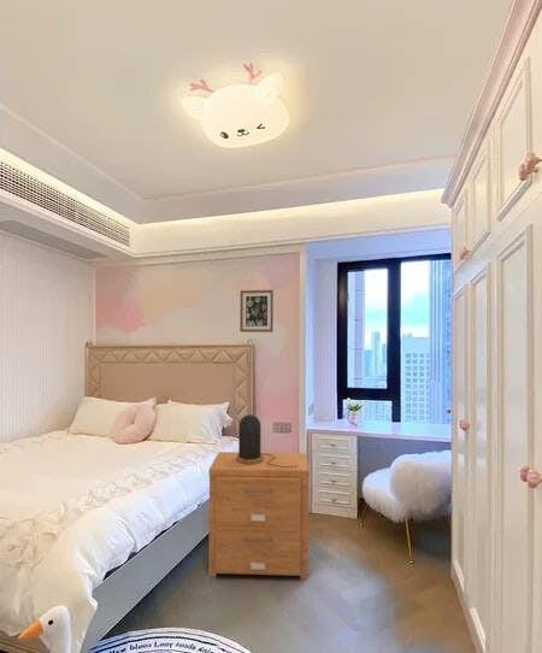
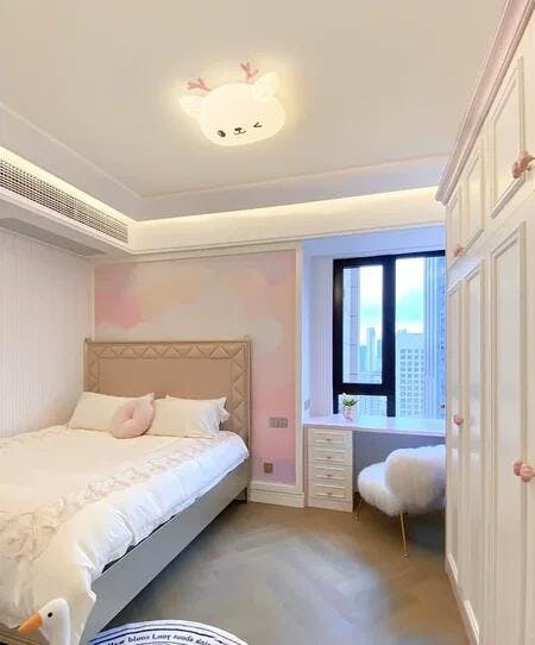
- nightstand (259, 512)
- table lamp (259, 437)
- wall art (255, 311)
